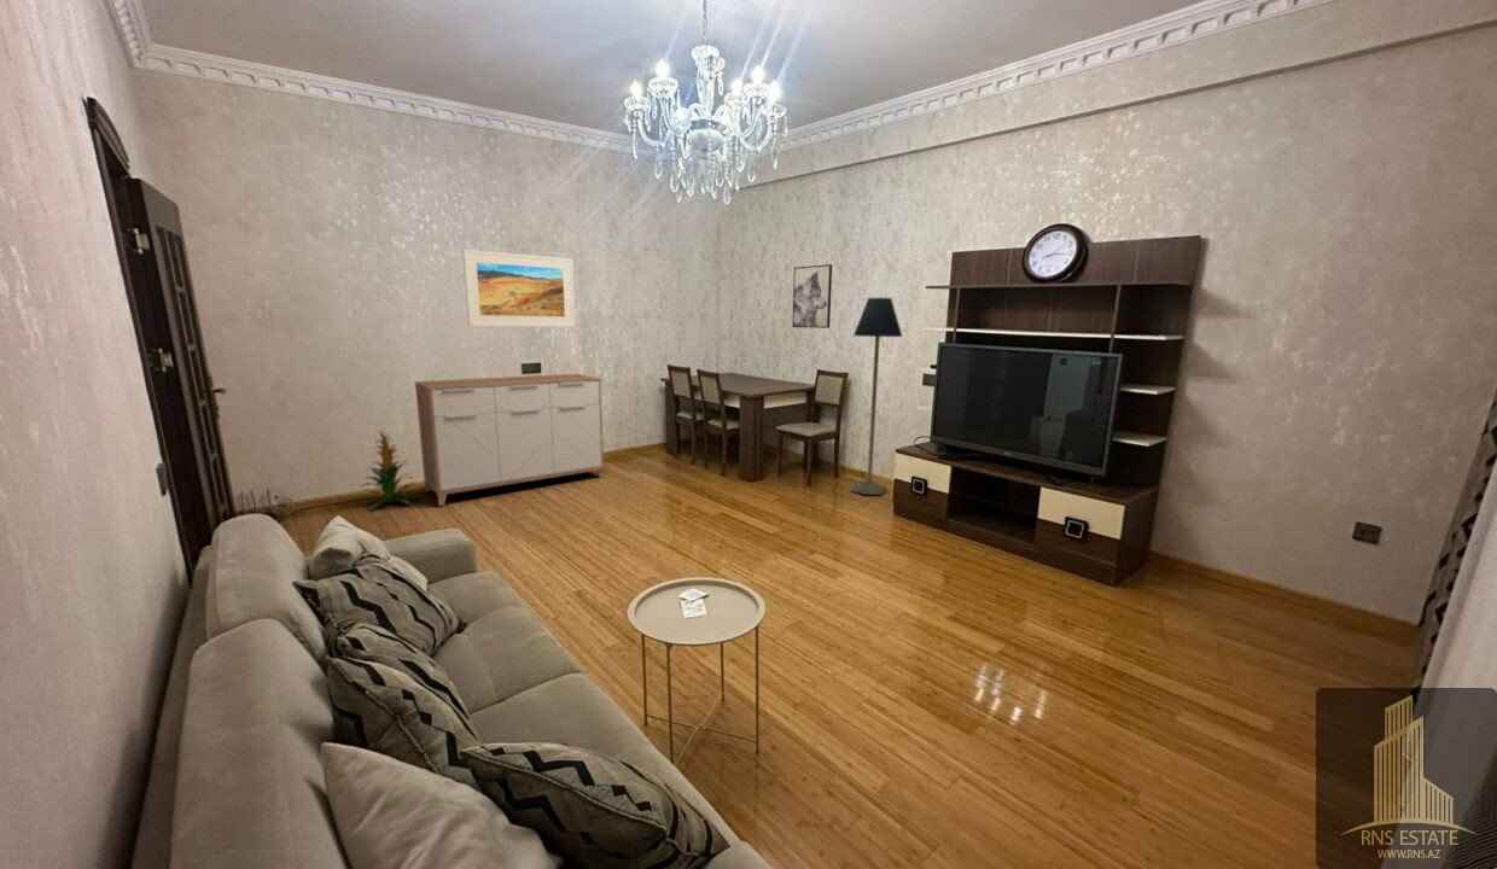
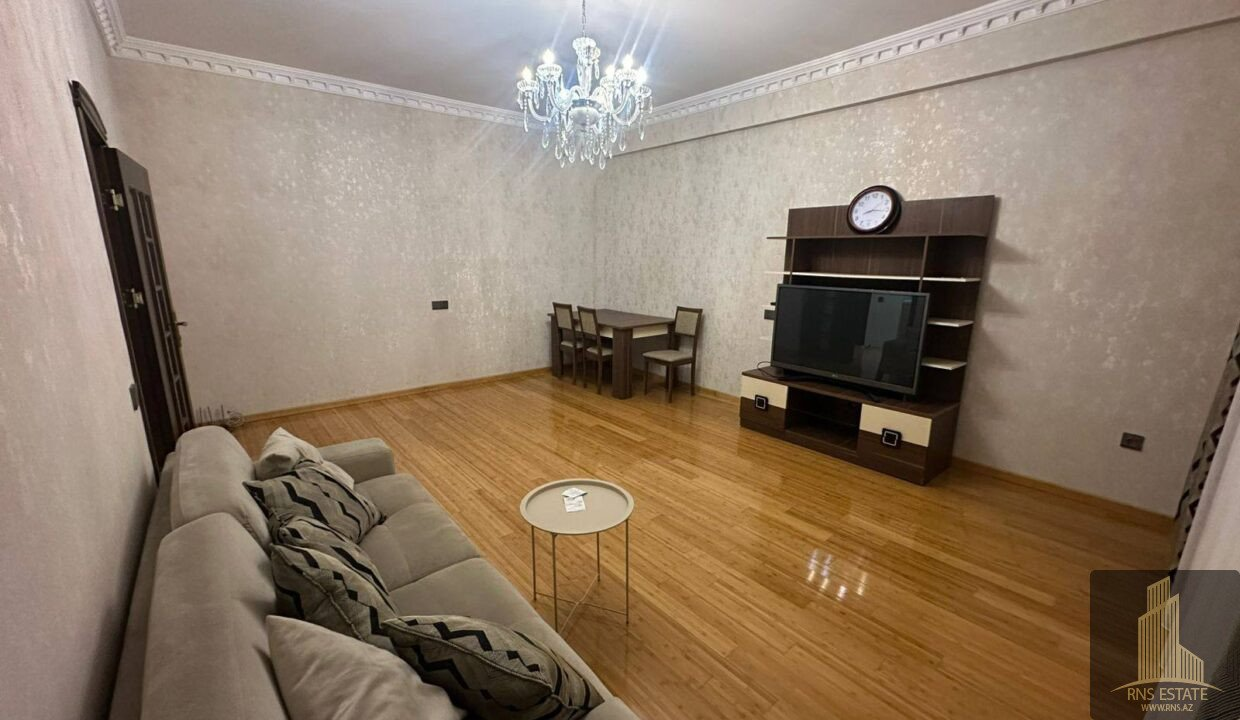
- sideboard (515, 432)
- floor lamp (874, 396)
- wall art (811, 297)
- indoor plant (388, 465)
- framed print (523, 291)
